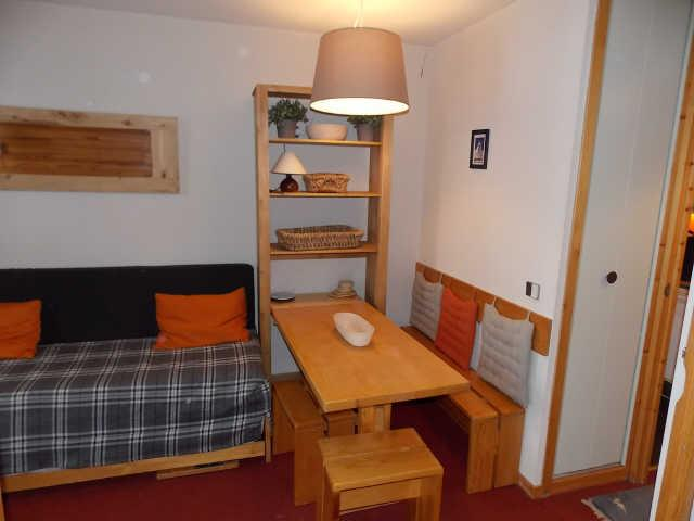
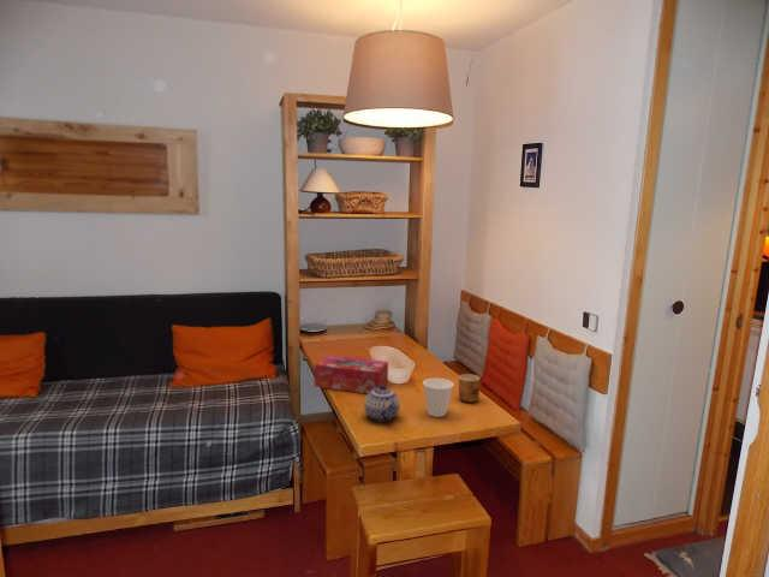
+ cup (437, 398)
+ teapot (381, 400)
+ tissue box (351, 374)
+ cup (469, 387)
